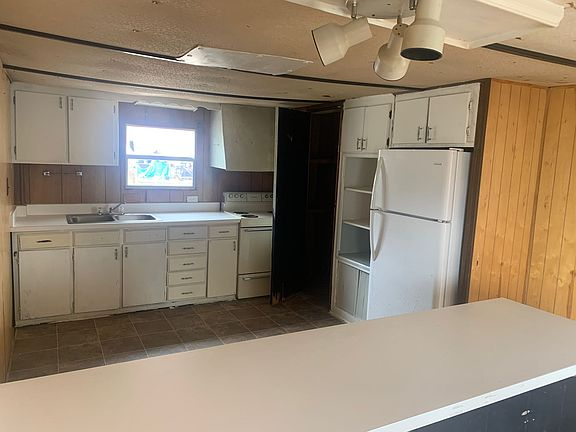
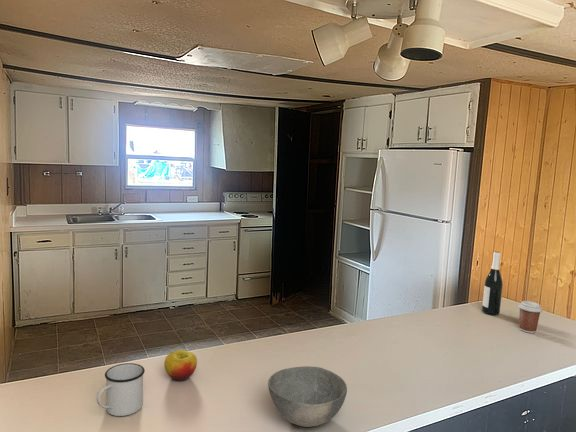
+ apple (180, 365)
+ coffee cup (529, 316)
+ bowl (306, 400)
+ wine bottle (493, 282)
+ mug (119, 391)
